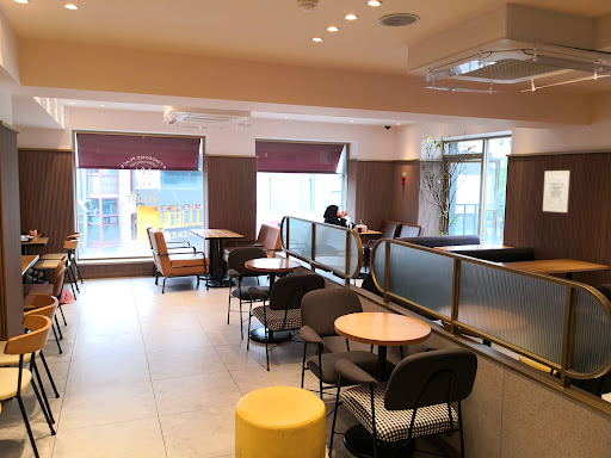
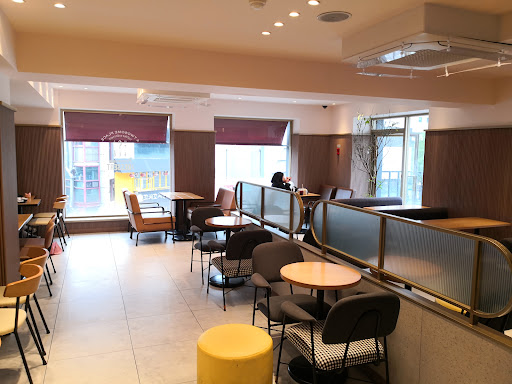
- wall art (555, 191)
